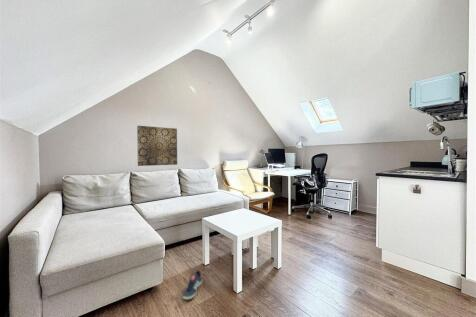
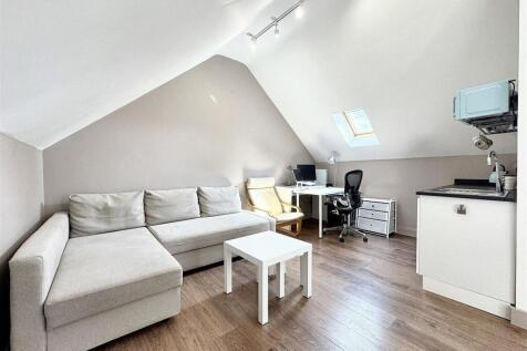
- sneaker (192, 283)
- wall art (158, 146)
